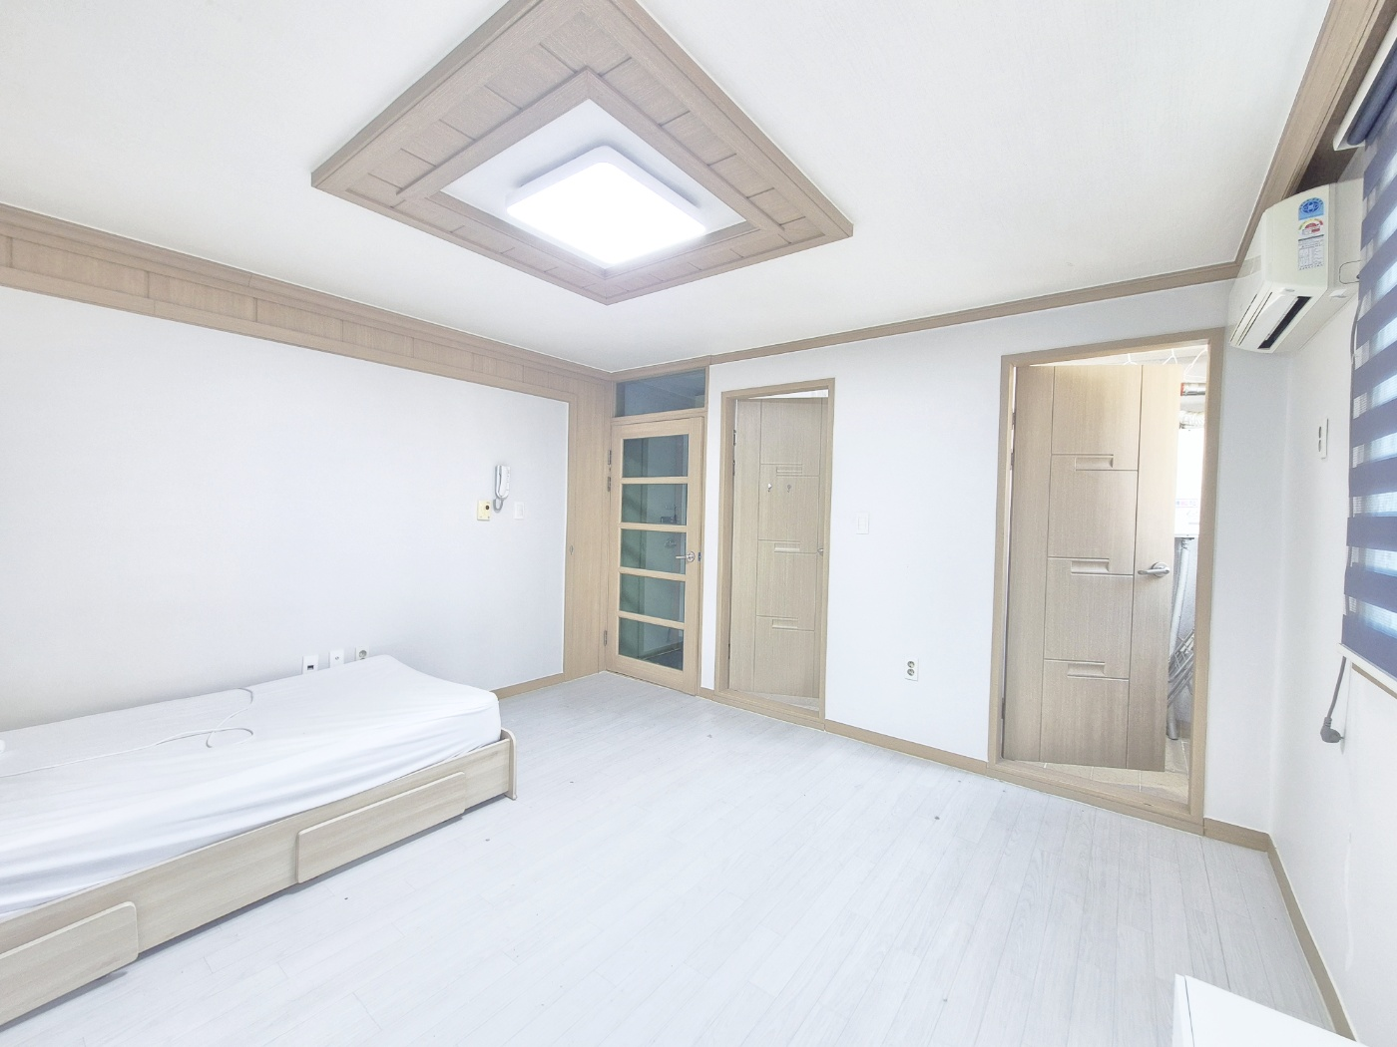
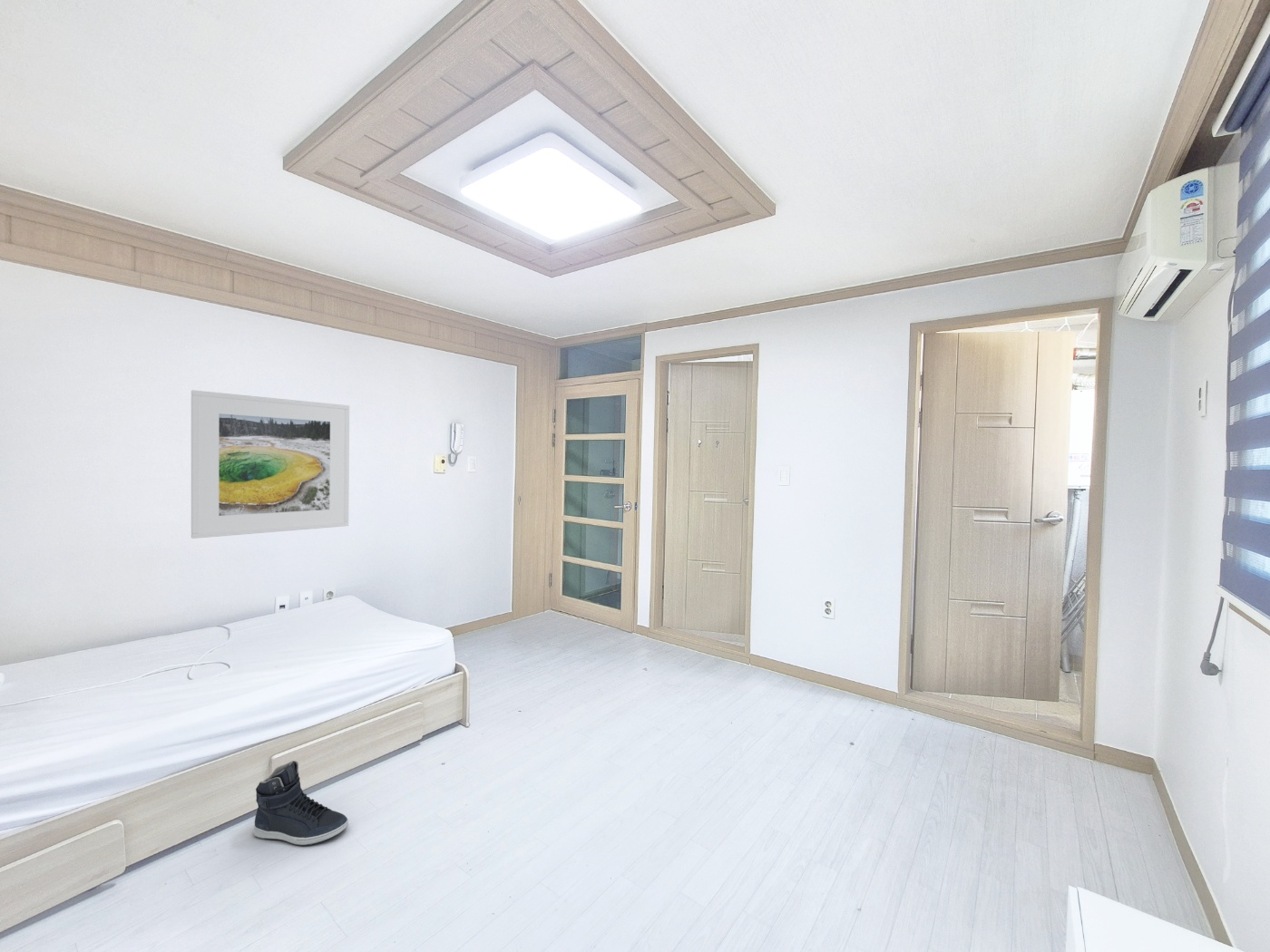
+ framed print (278, 465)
+ sneaker (301, 799)
